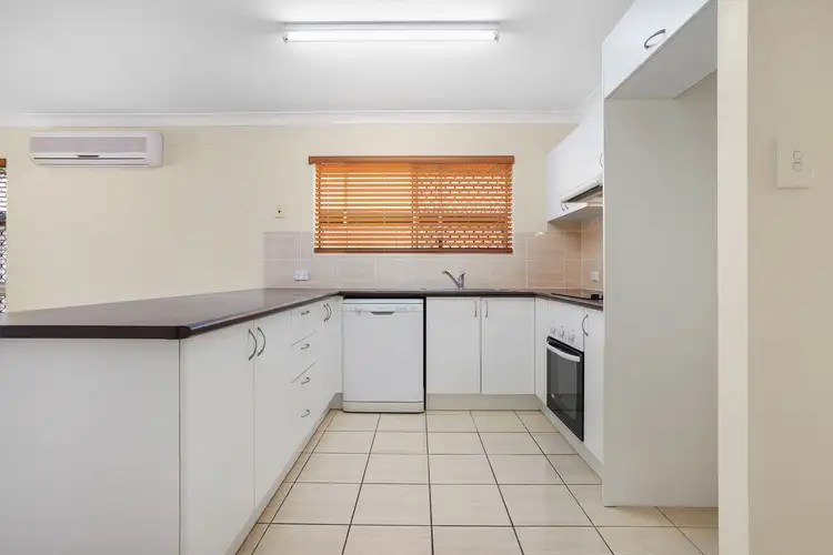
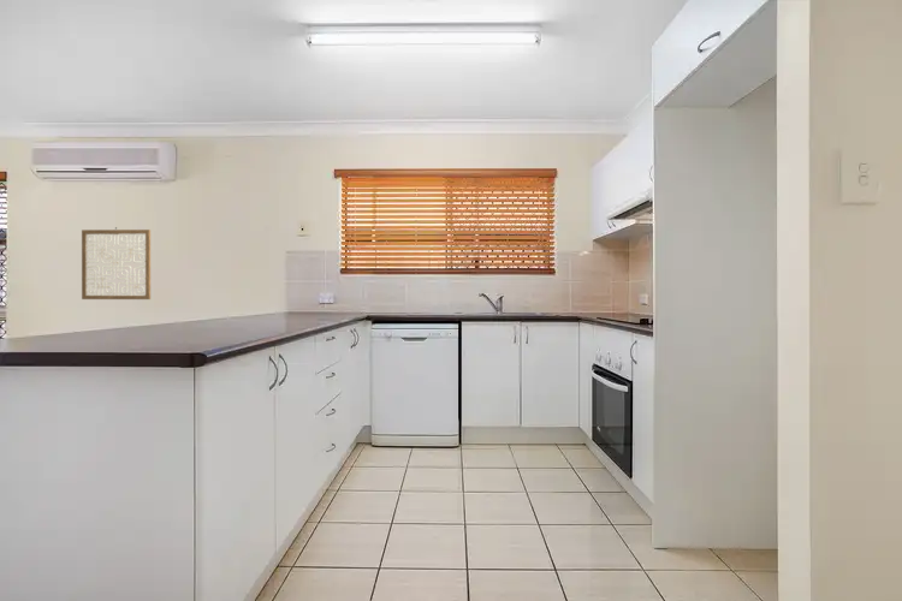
+ wall art (115, 262)
